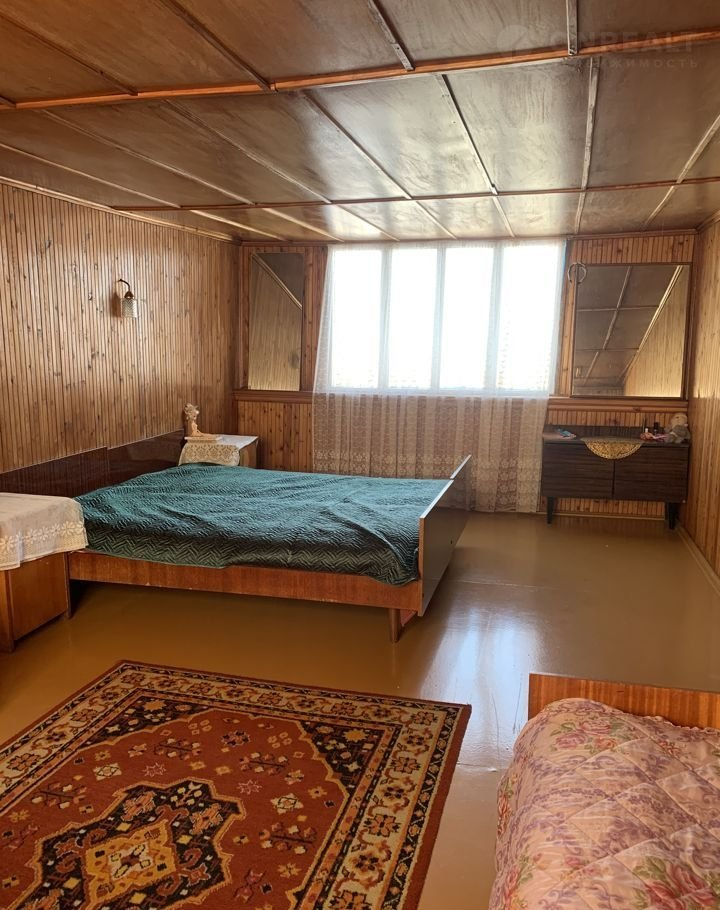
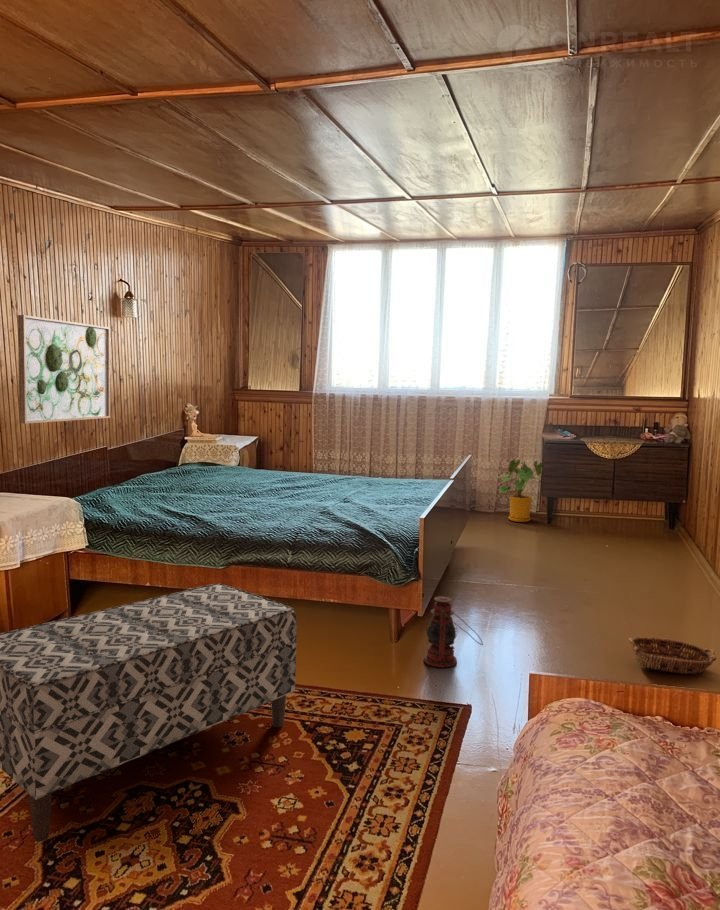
+ bench (145, 689)
+ lantern (454, 630)
+ basket (671, 651)
+ house plant (519, 490)
+ wall art (70, 371)
